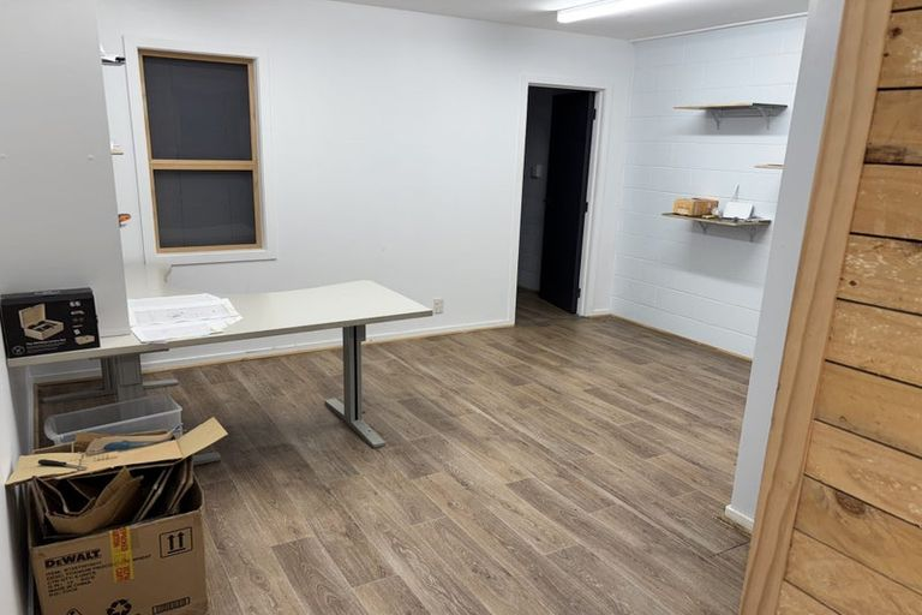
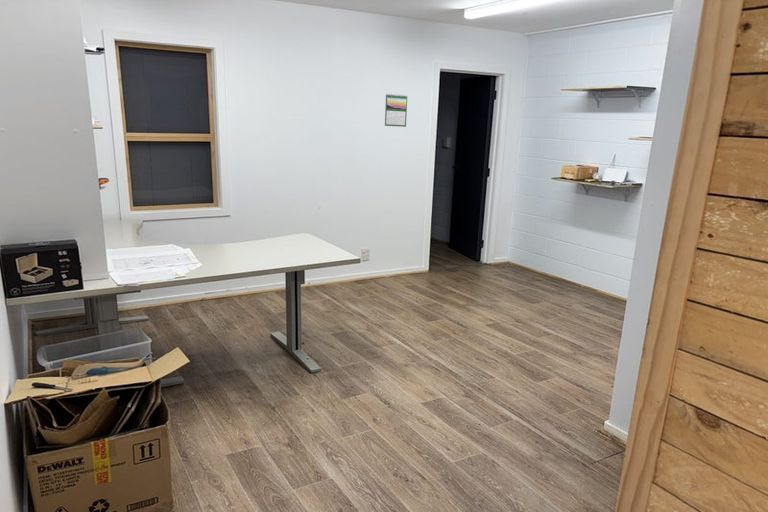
+ calendar (396, 110)
